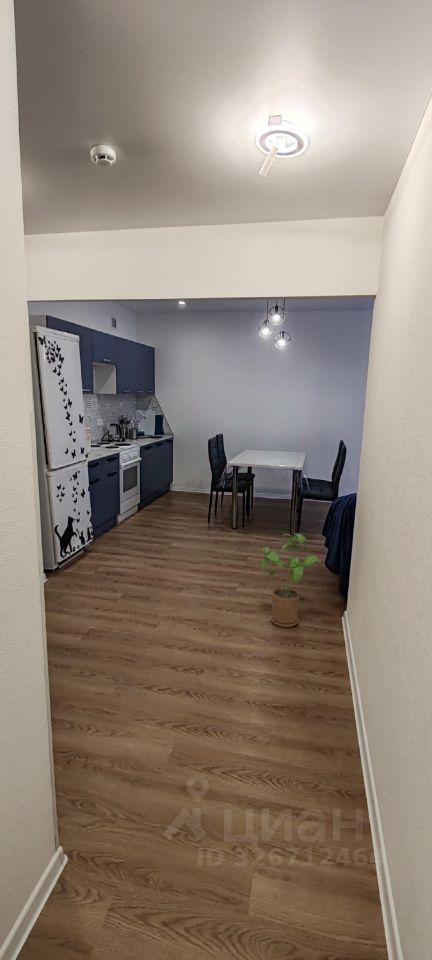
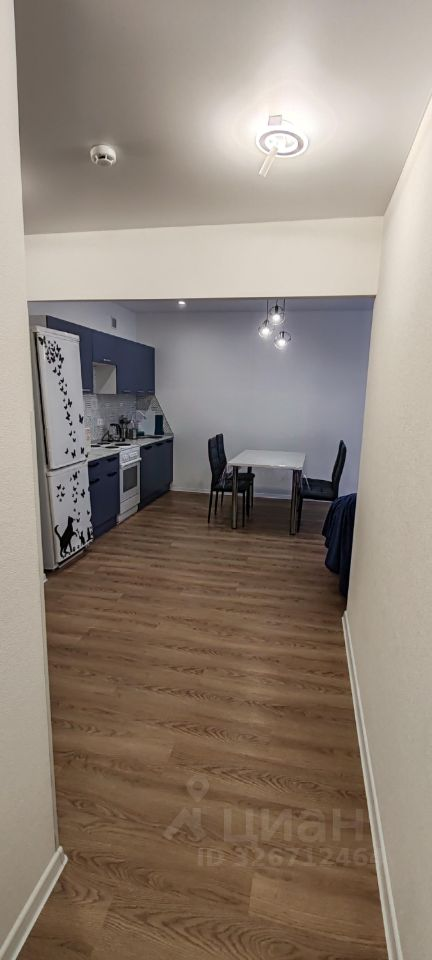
- house plant (290, 580)
